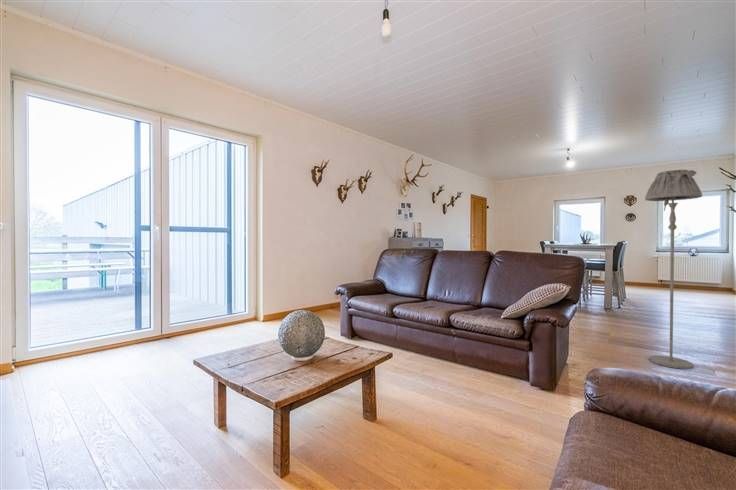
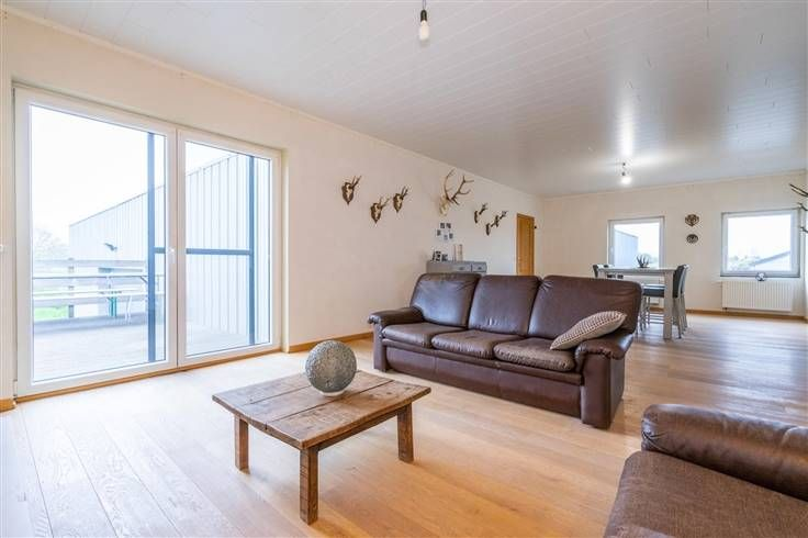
- floor lamp (671, 267)
